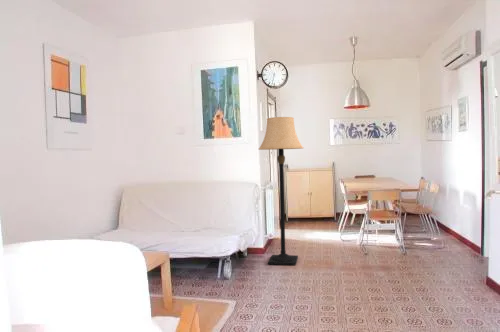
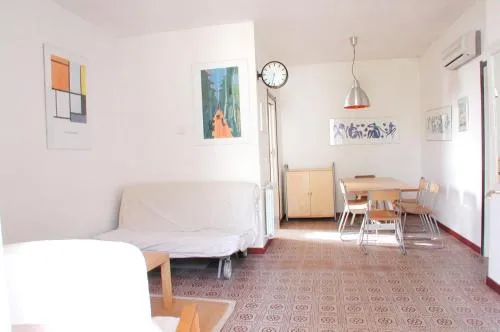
- lamp (281, 190)
